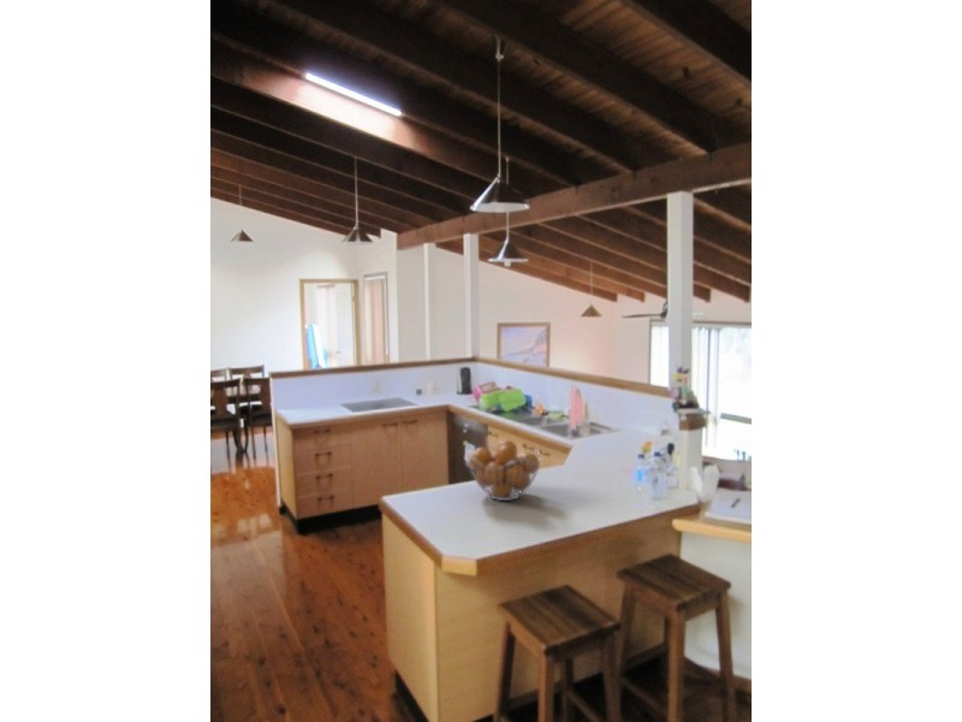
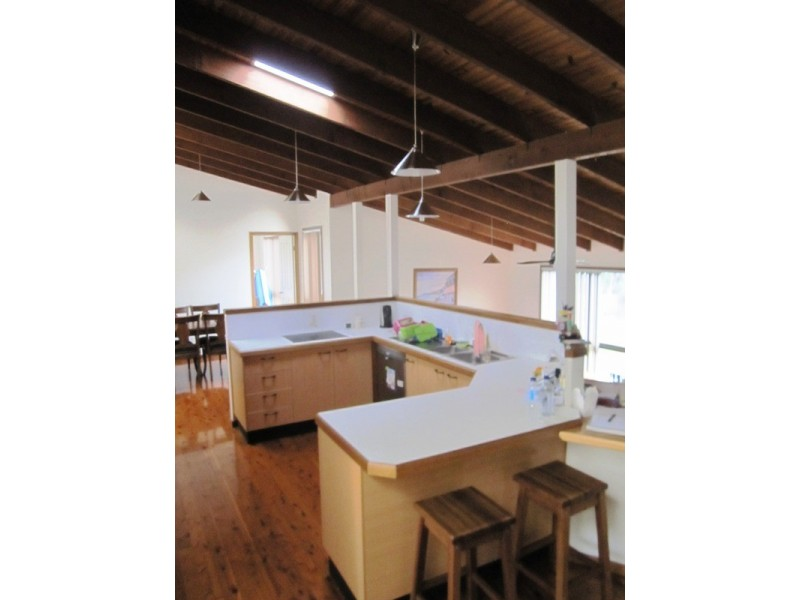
- fruit basket (504, 469)
